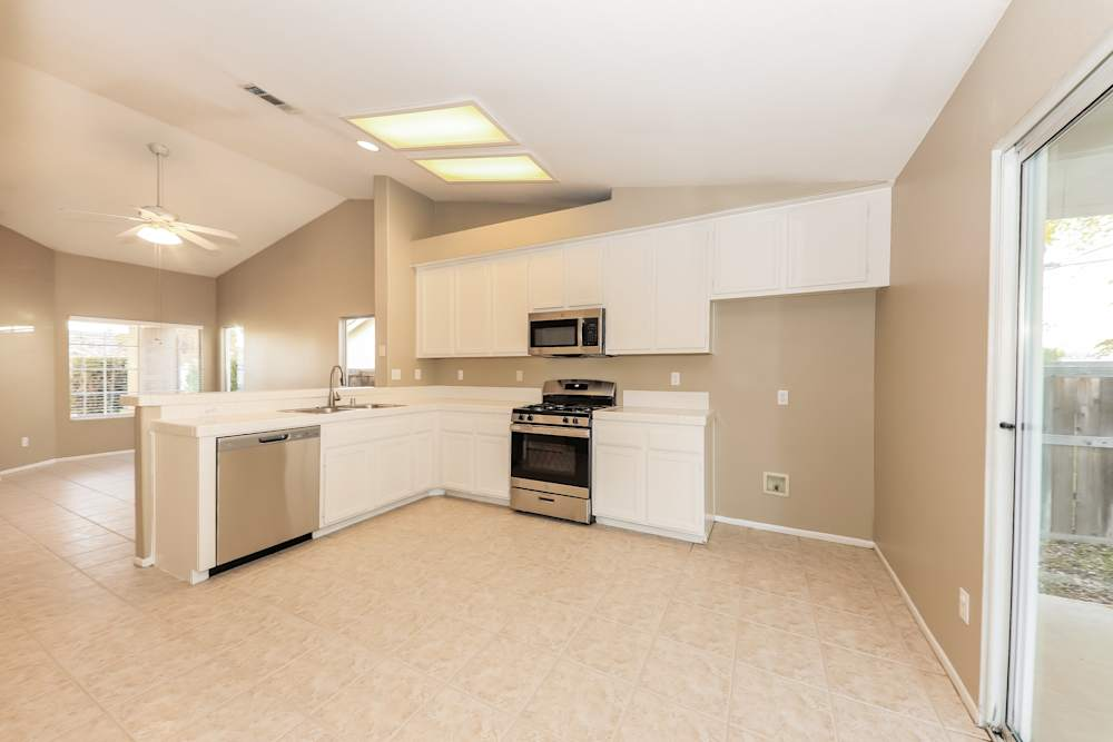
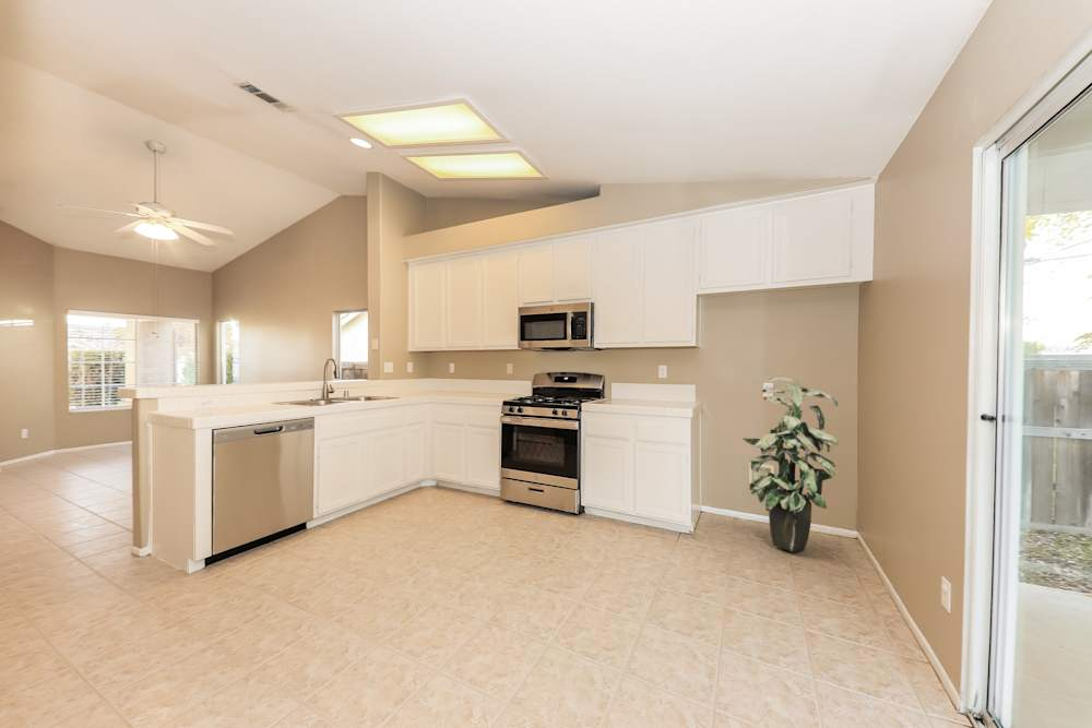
+ indoor plant (787, 461)
